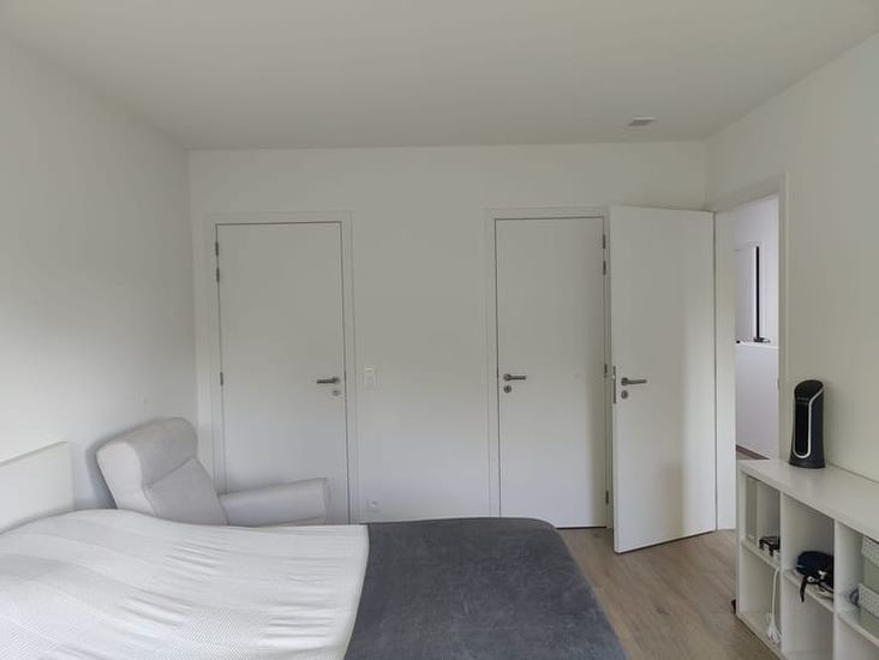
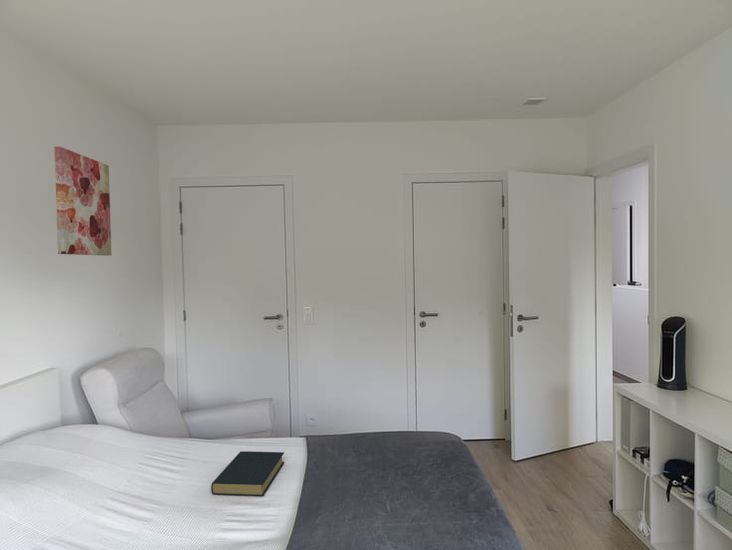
+ hardback book (250, 471)
+ wall art (85, 205)
